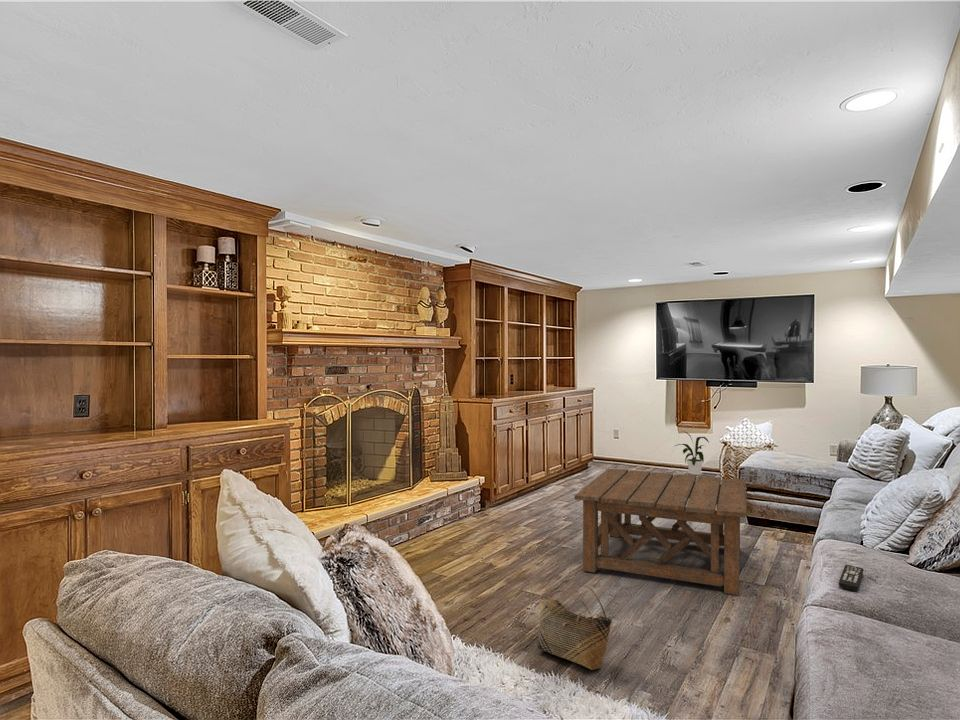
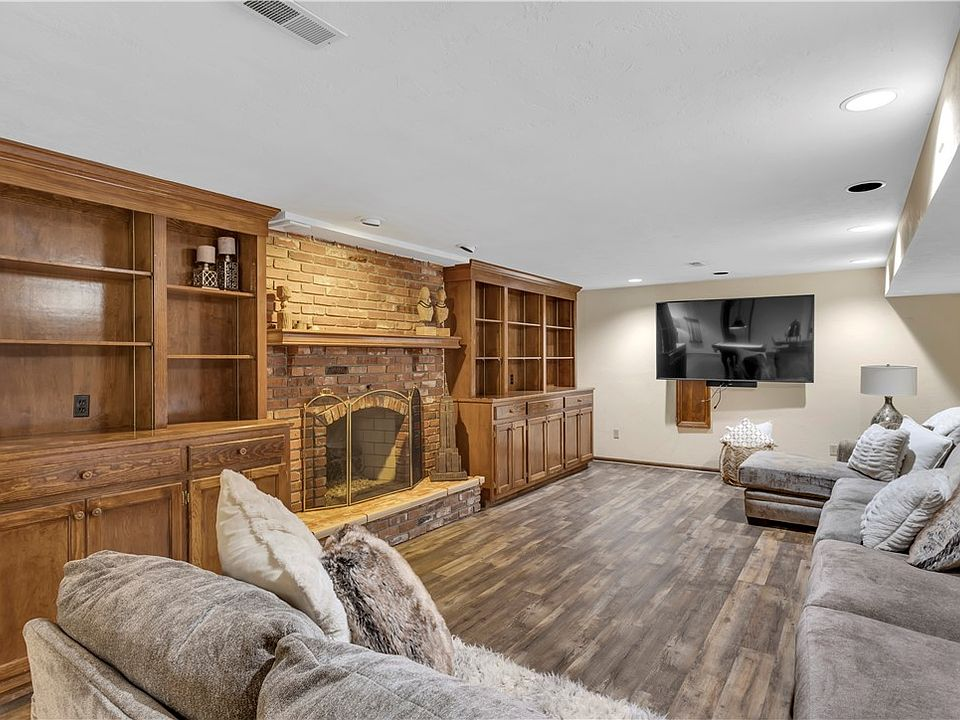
- coffee table (665, 518)
- remote control (851, 577)
- basket (574, 621)
- house plant (694, 452)
